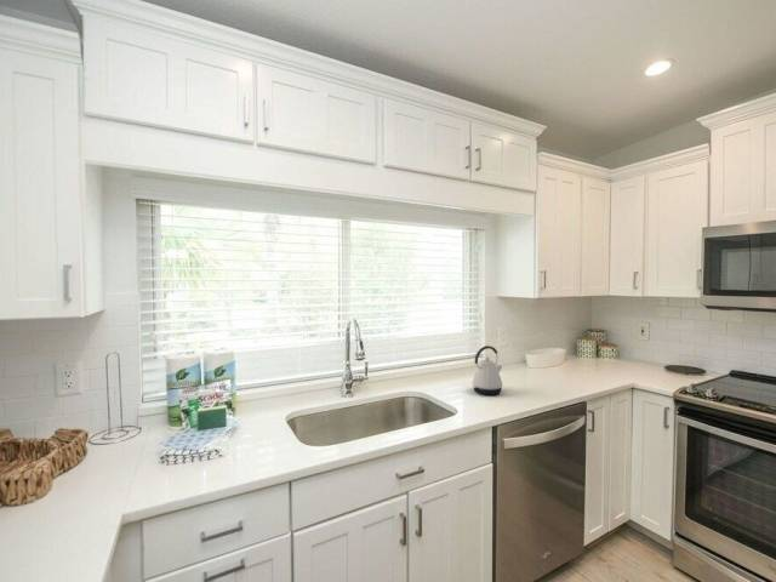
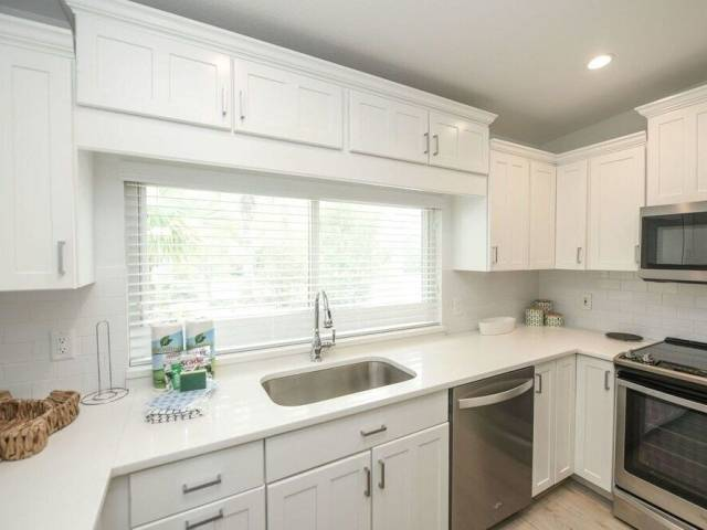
- kettle (487, 369)
